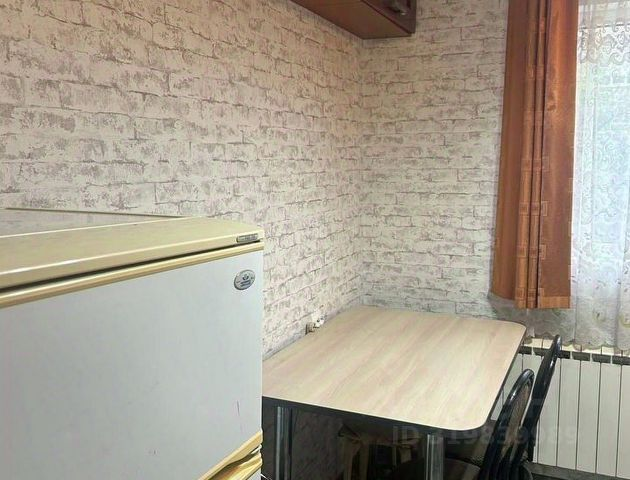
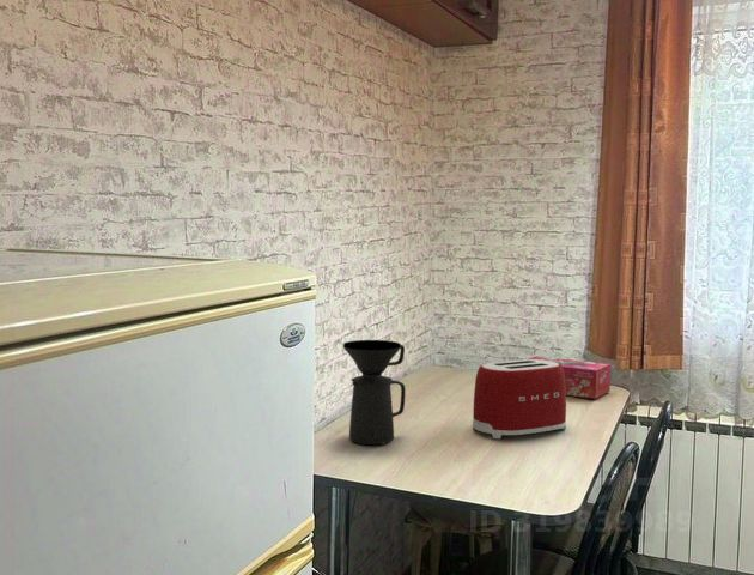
+ coffee maker (371, 392)
+ tissue box (565, 376)
+ toaster (522, 395)
